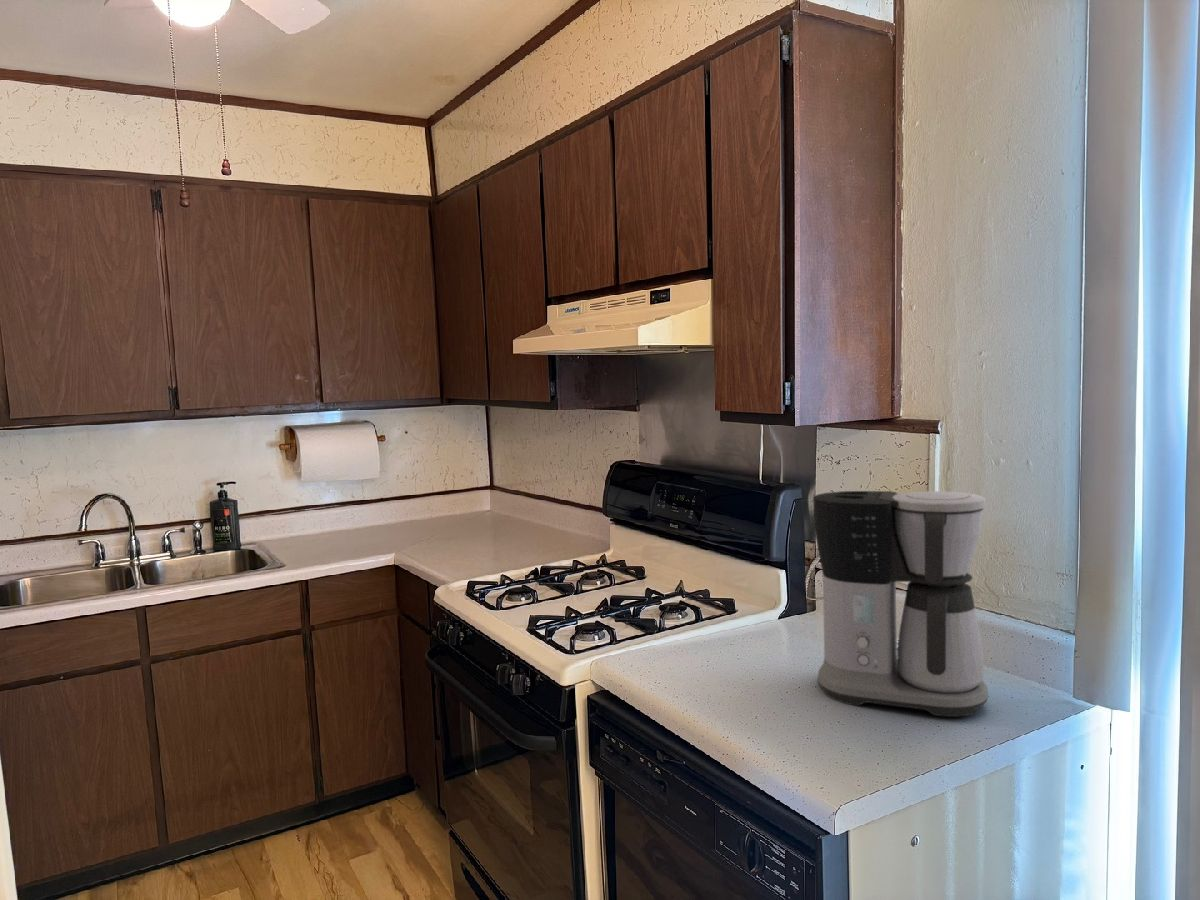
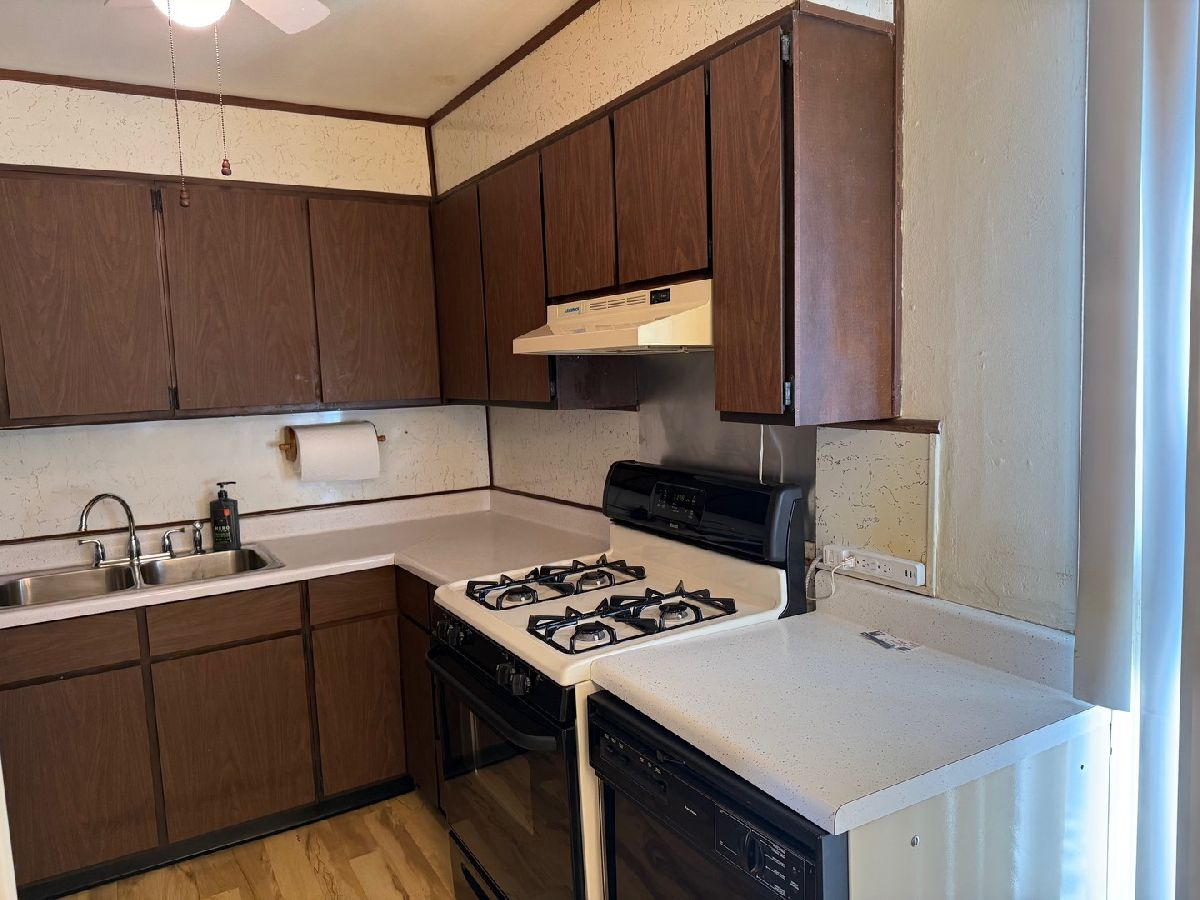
- coffee maker (895, 598)
